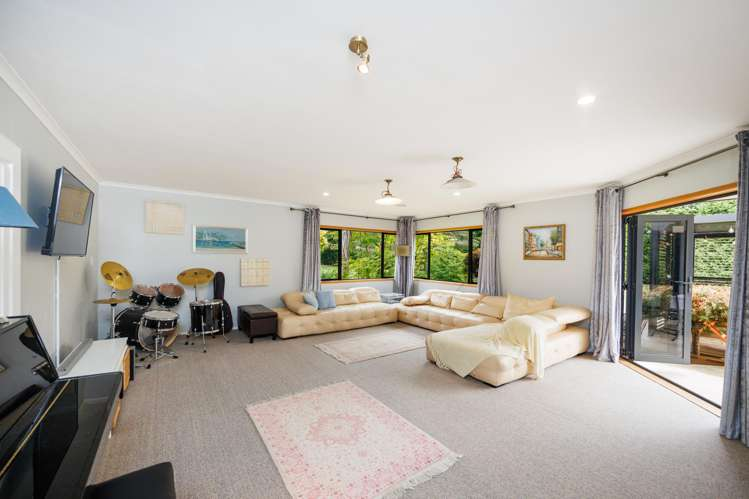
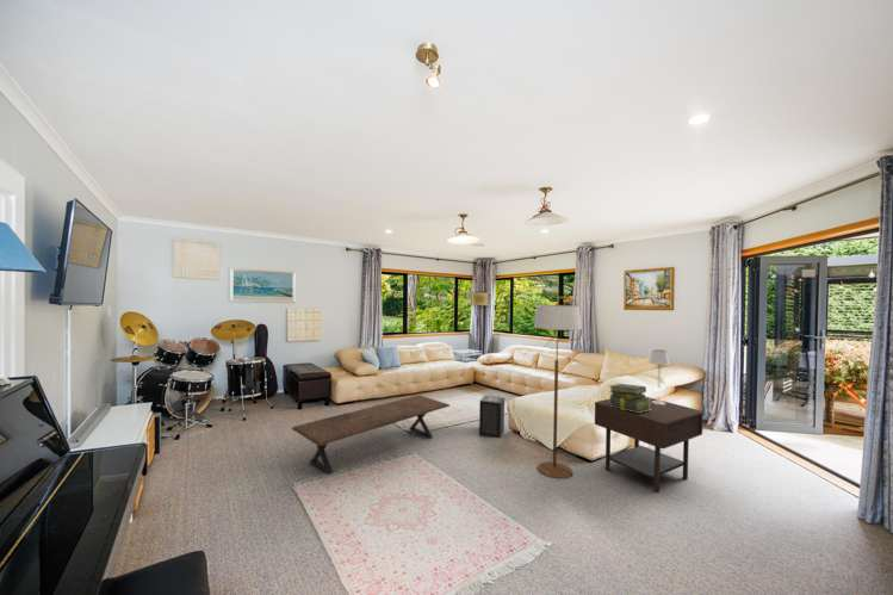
+ floor lamp (557, 383)
+ stack of books (627, 396)
+ side table (646, 440)
+ coffee table (378, 427)
+ table lamp (658, 376)
+ speaker (491, 415)
